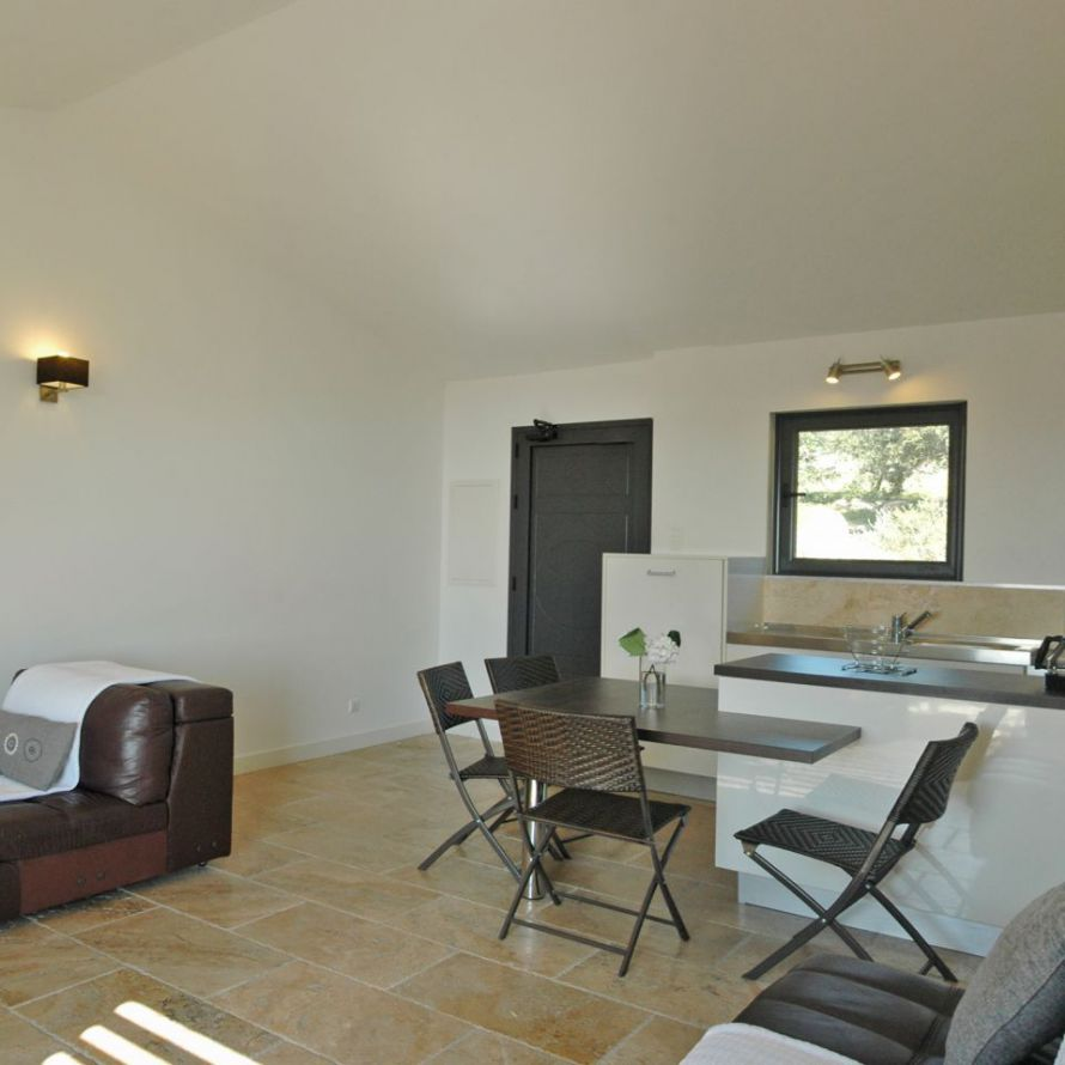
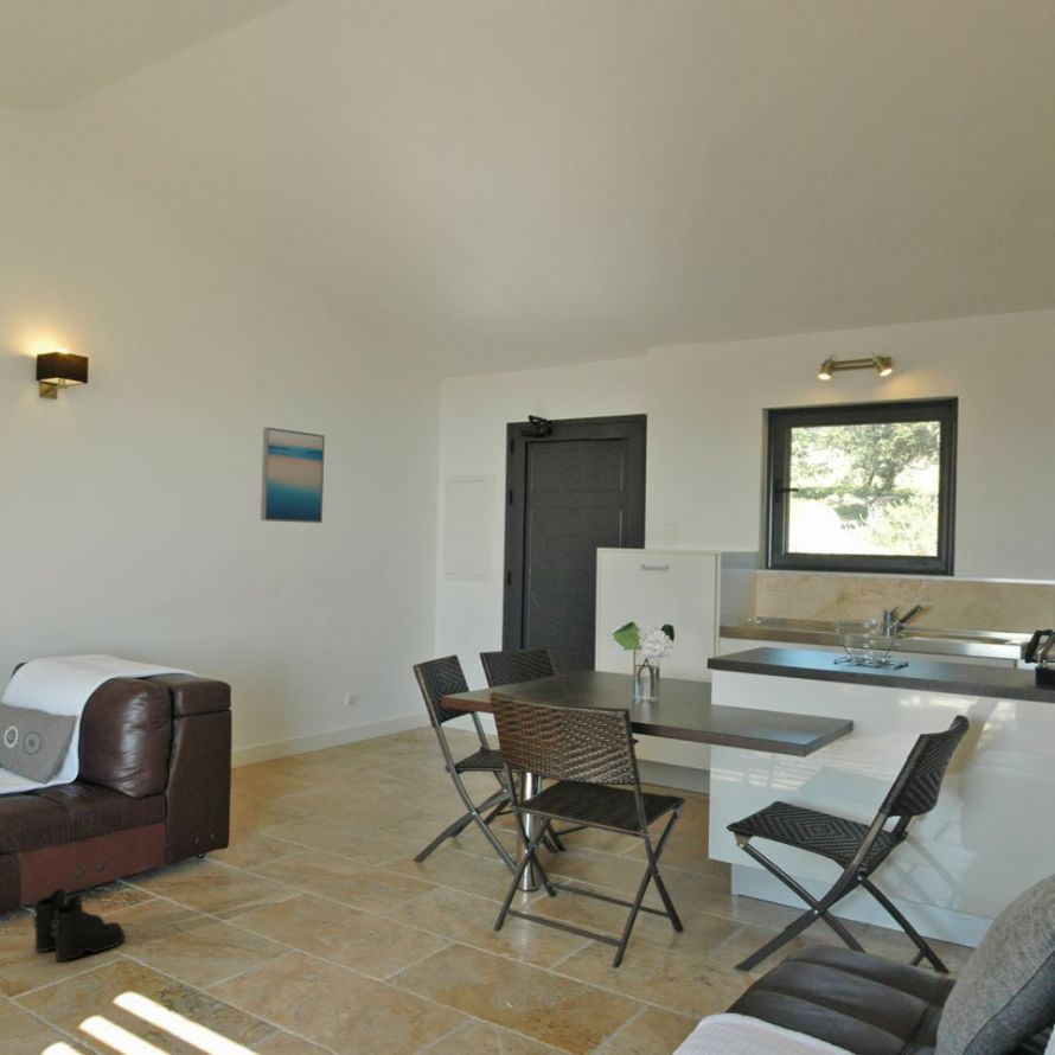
+ wall art (293, 477)
+ boots (79, 917)
